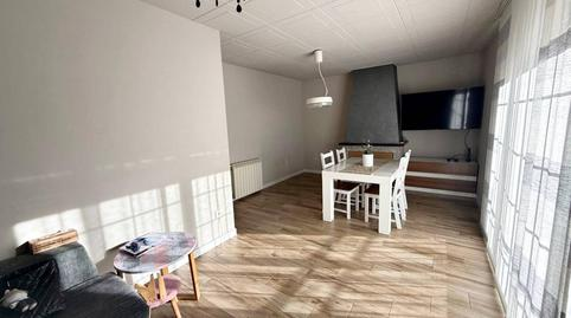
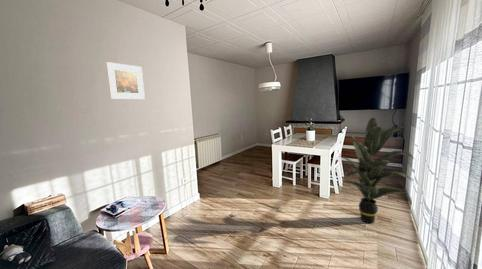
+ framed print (126, 82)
+ indoor plant (372, 170)
